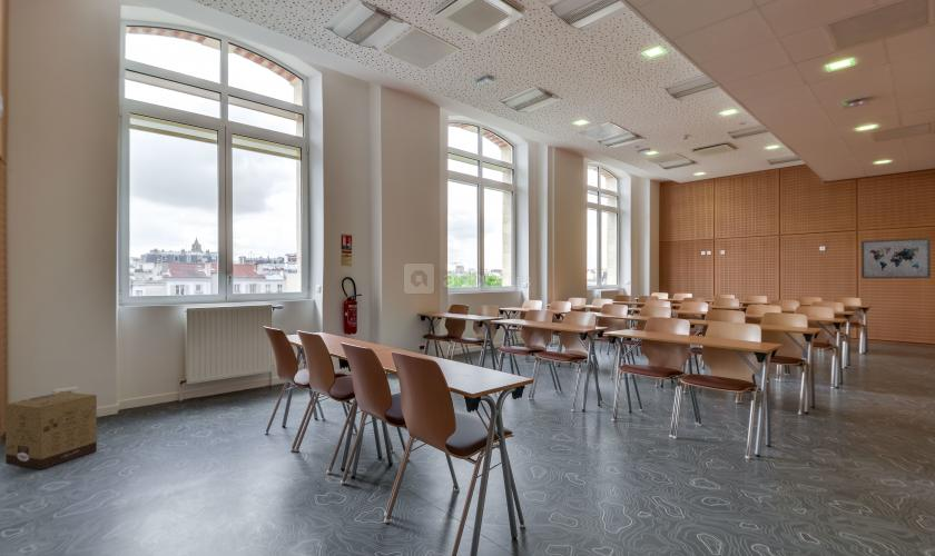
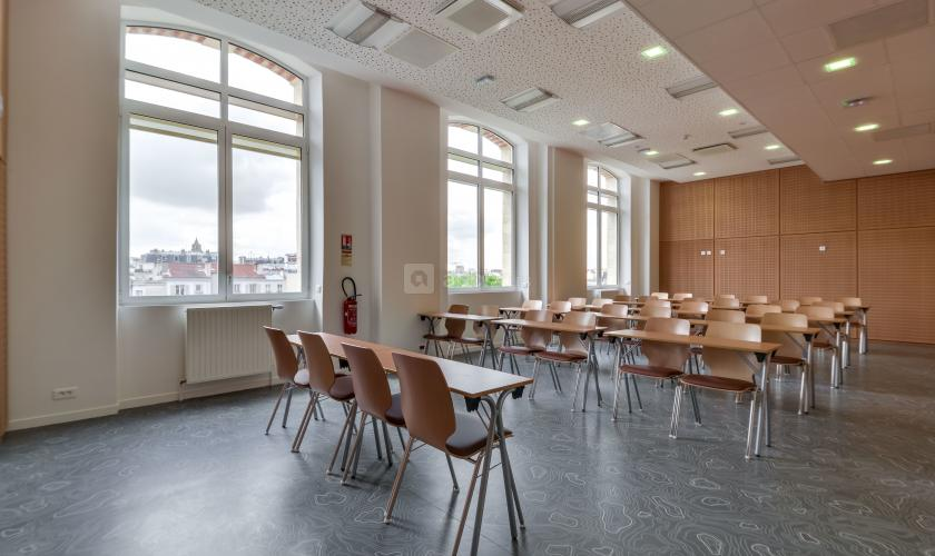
- cardboard box (52, 428)
- wall art (894, 258)
